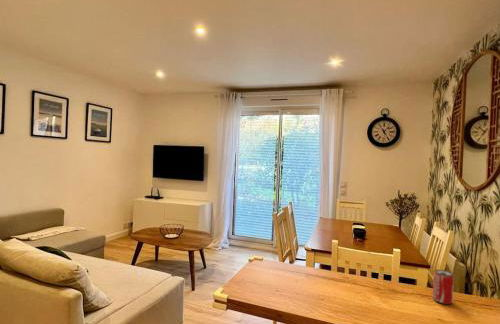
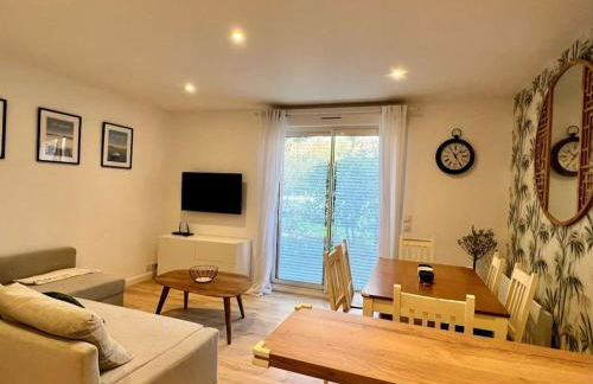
- beverage can (443, 286)
